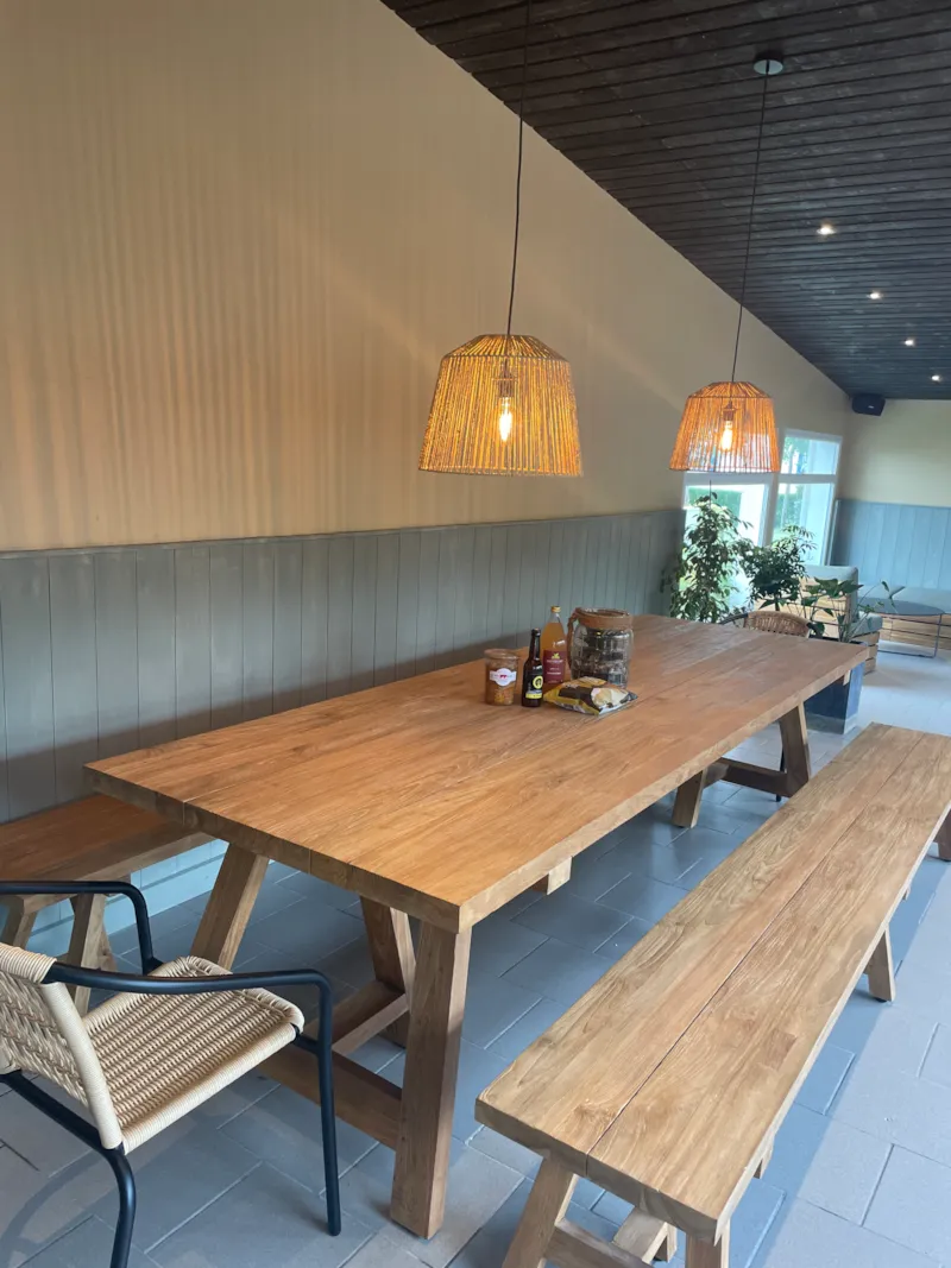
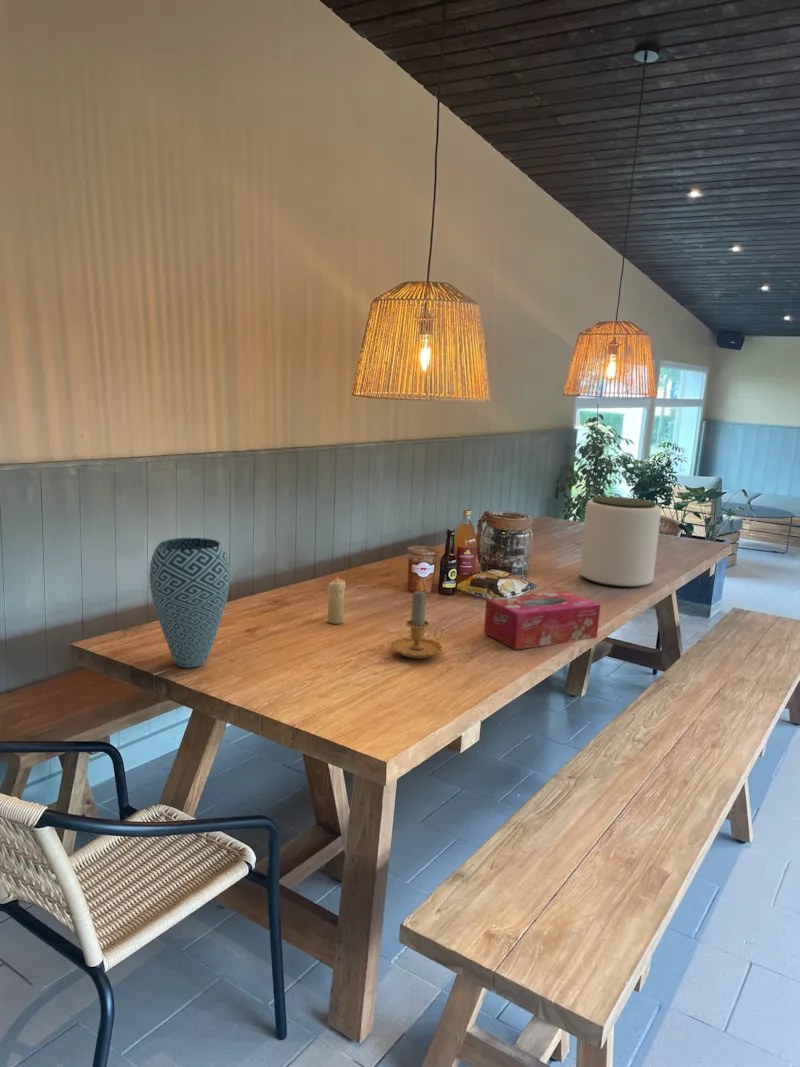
+ candle (336, 597)
+ tissue box (541, 618)
+ plant pot (619, 540)
+ vase (190, 604)
+ candle (422, 620)
